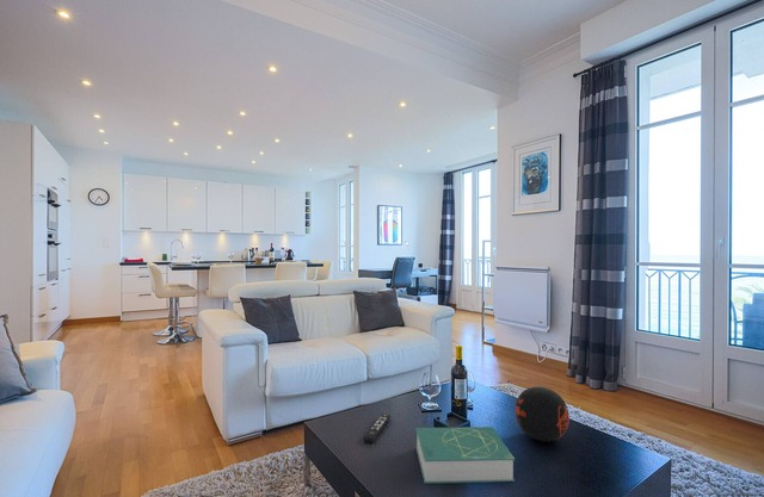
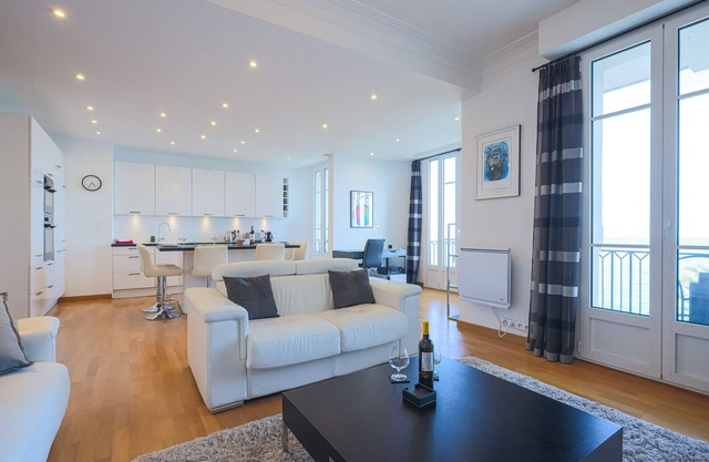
- book (461, 452)
- remote control (377, 427)
- decorative ball (541, 412)
